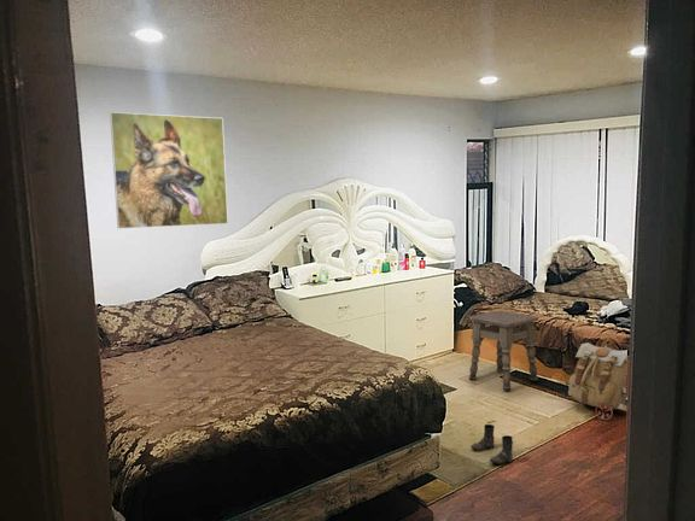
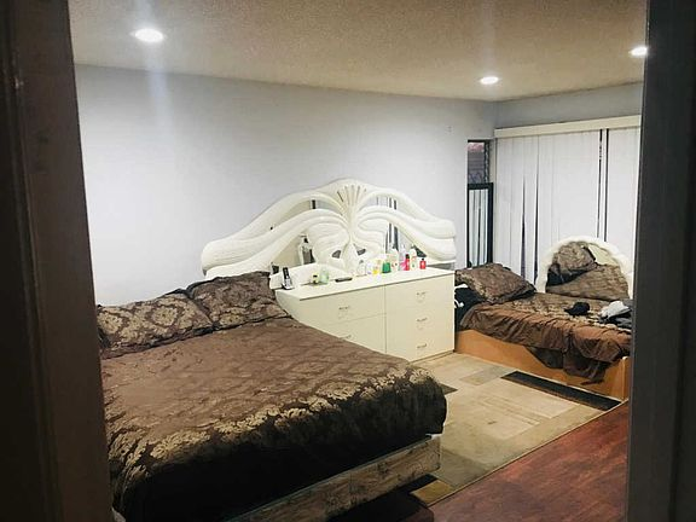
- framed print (171, 171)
- boots (491, 444)
- side table (503, 349)
- backpack (598, 377)
